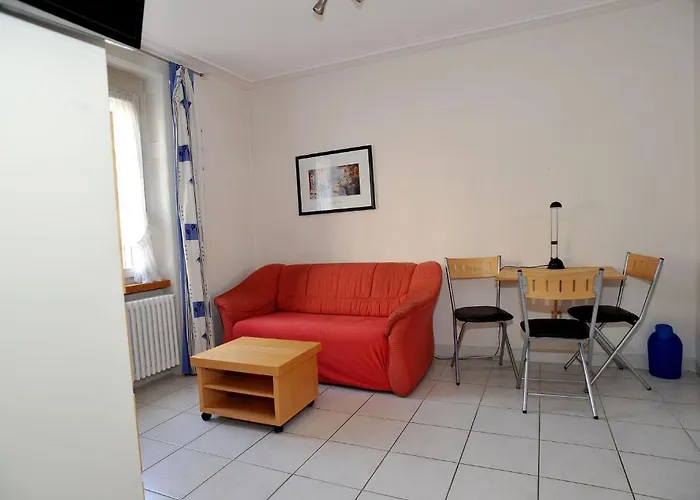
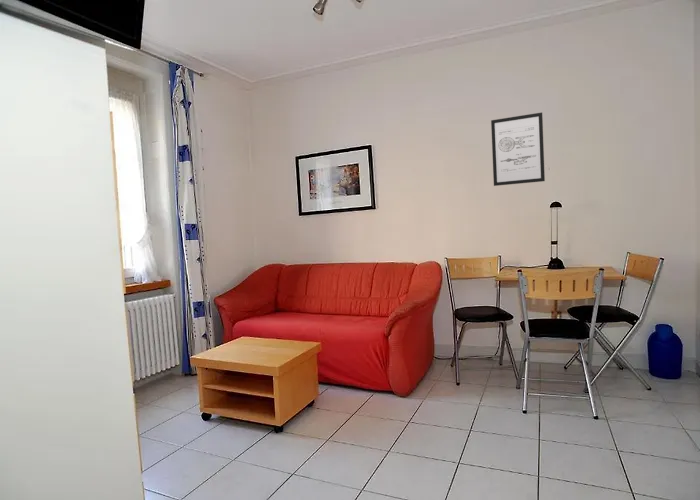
+ wall art (517, 150)
